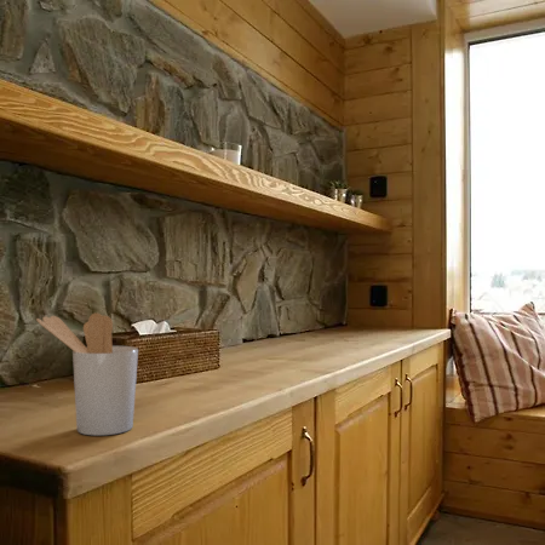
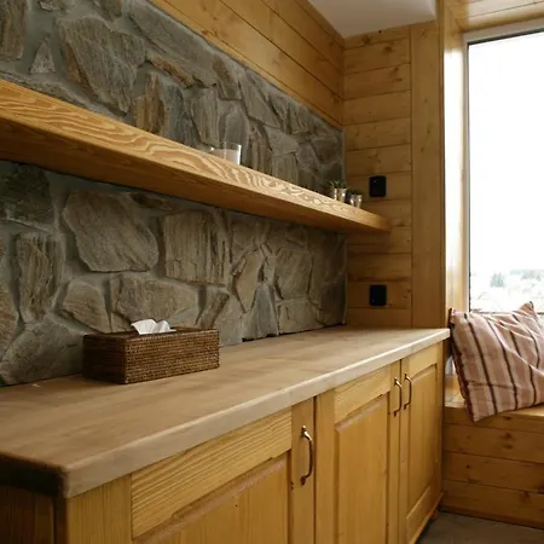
- utensil holder (87, 369)
